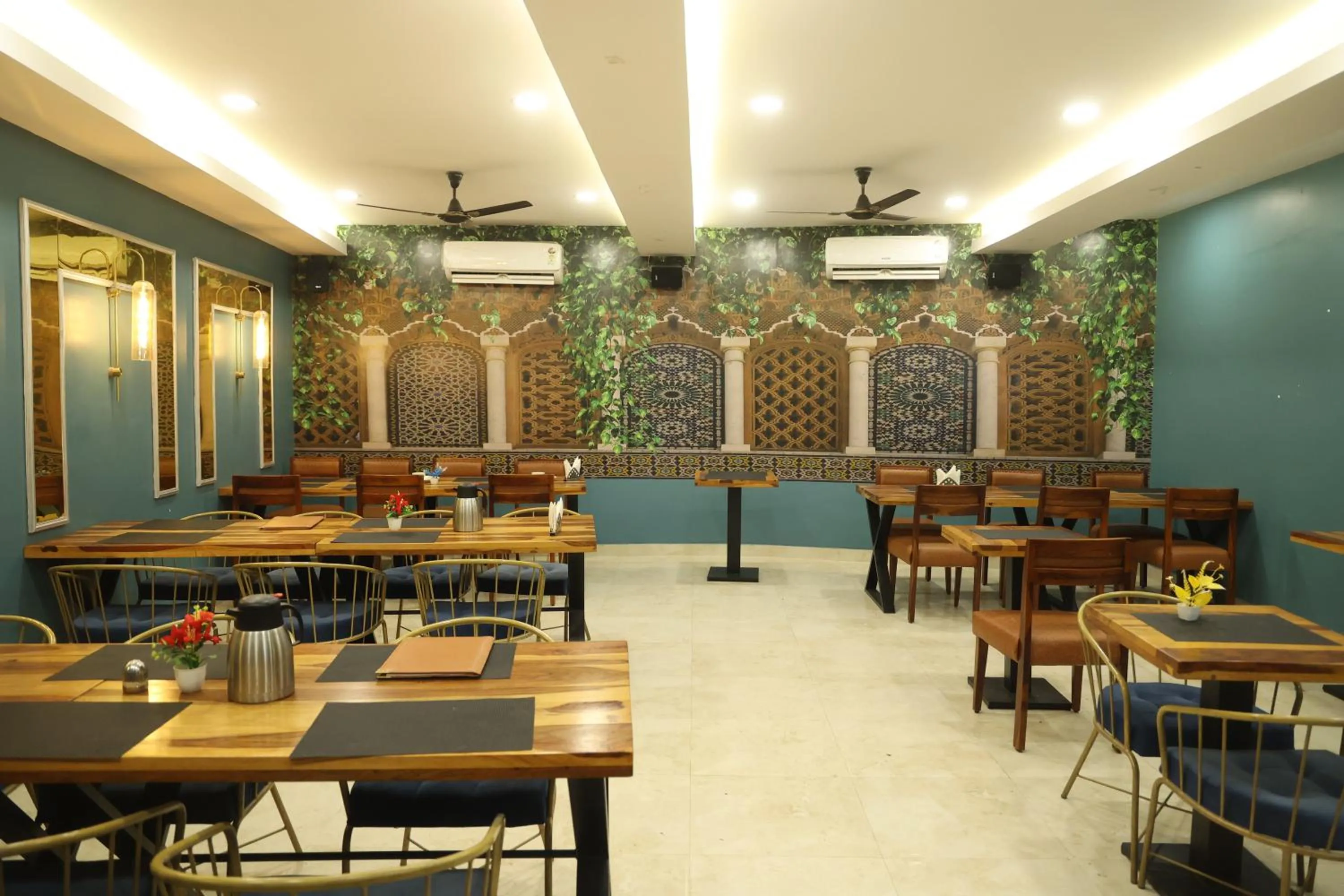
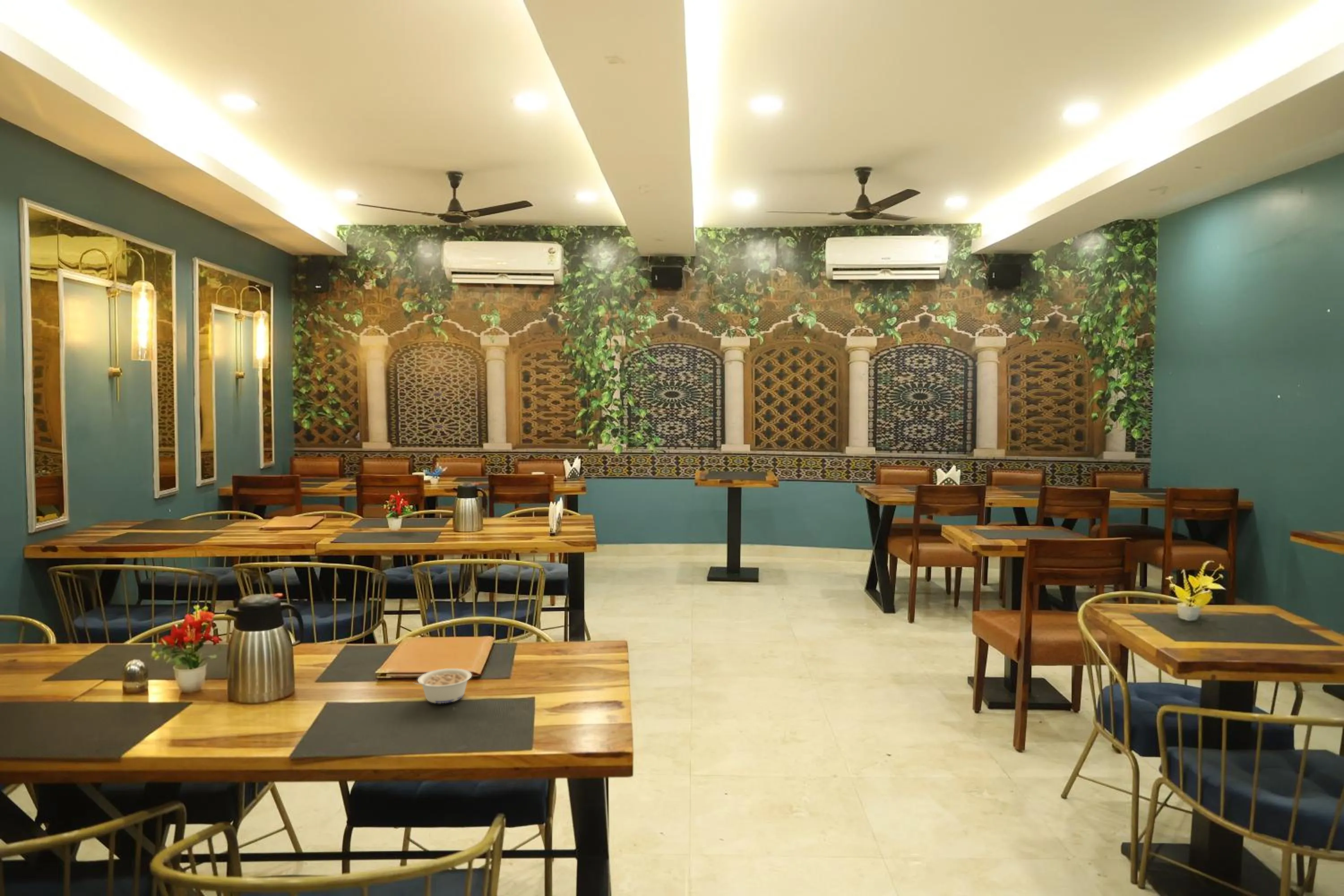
+ legume (444, 685)
